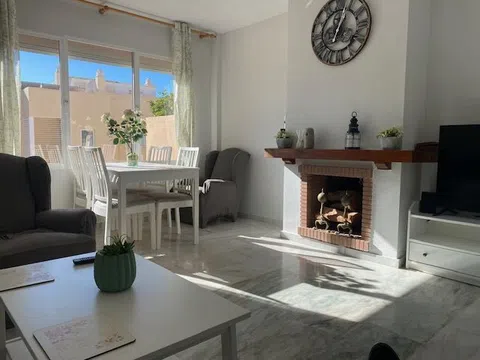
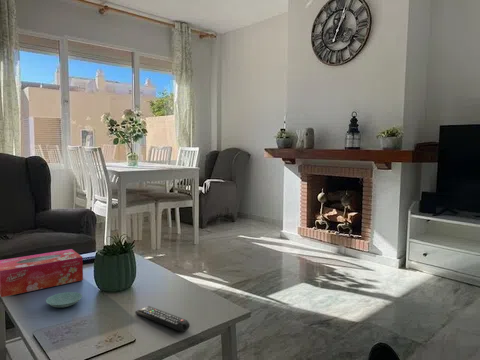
+ remote control (161, 318)
+ saucer (64, 300)
+ tissue box (40, 270)
